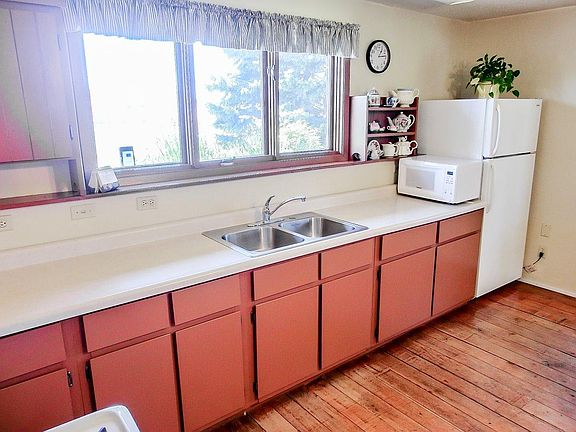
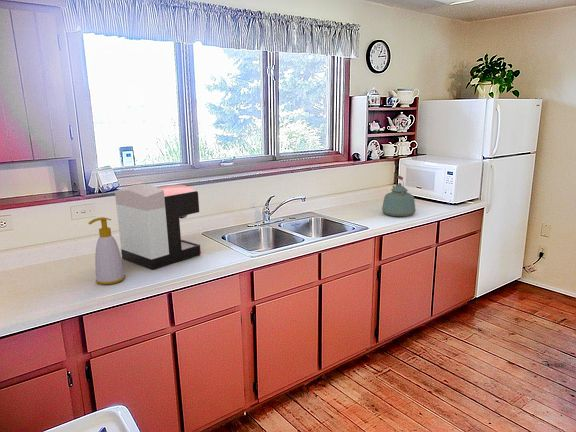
+ soap bottle (106, 249)
+ coffee maker (166, 218)
+ kettle (398, 194)
